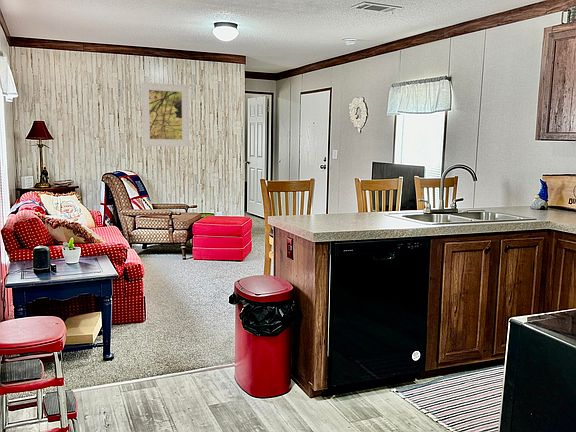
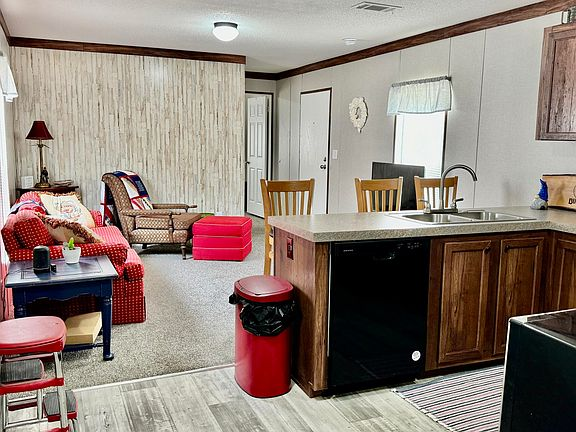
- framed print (165, 115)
